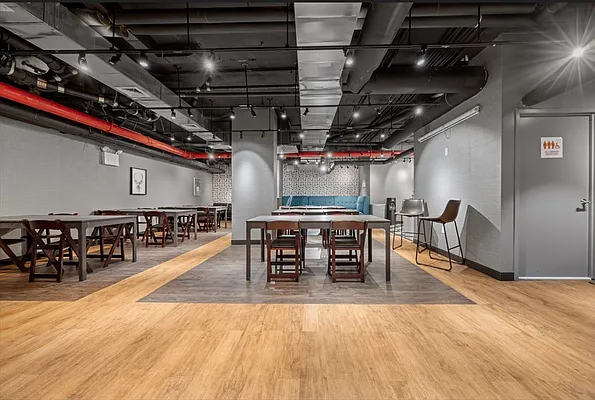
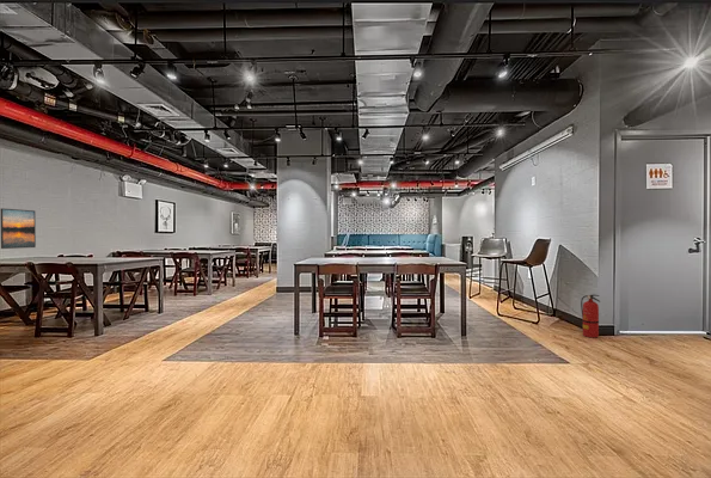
+ fire extinguisher (589, 314)
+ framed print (18, 228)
